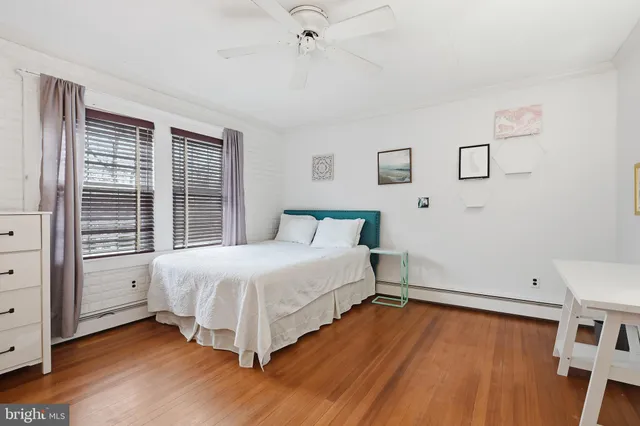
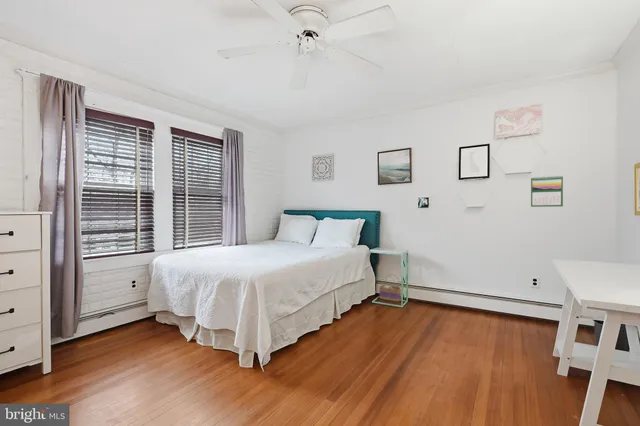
+ calendar (546, 191)
+ basket (390, 287)
